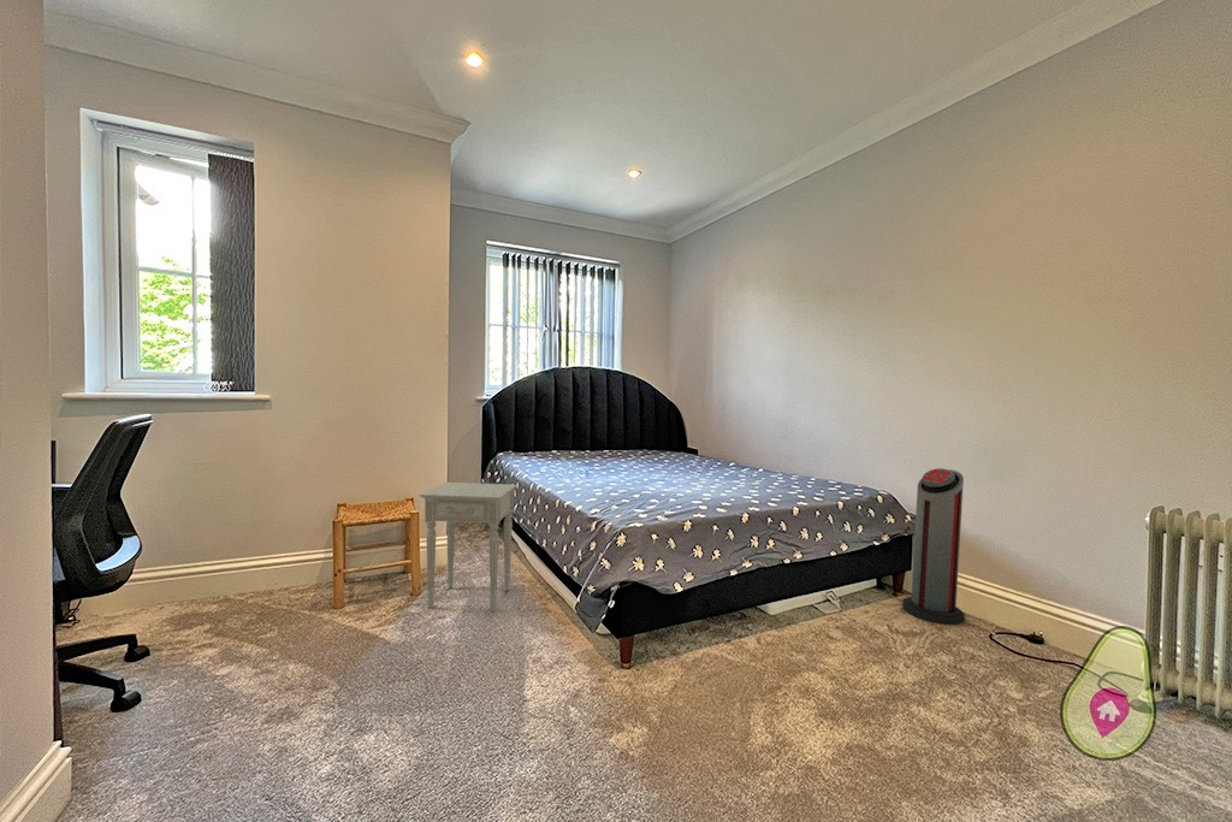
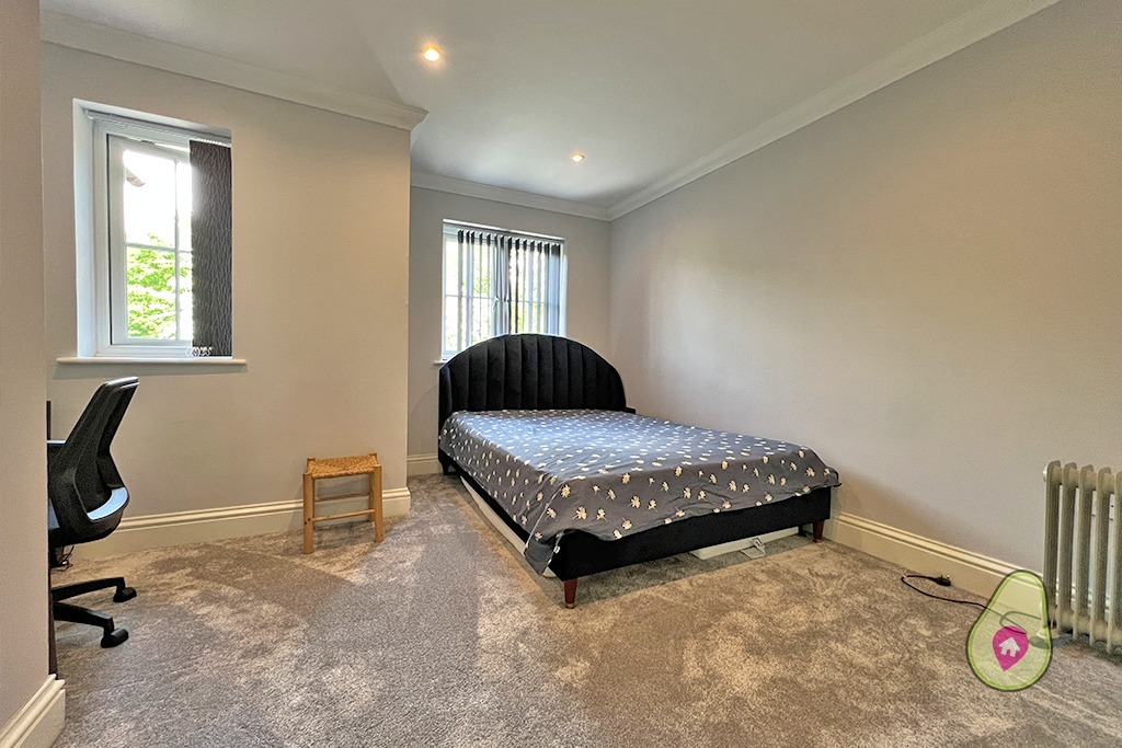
- nightstand (454, 544)
- air purifier (936, 540)
